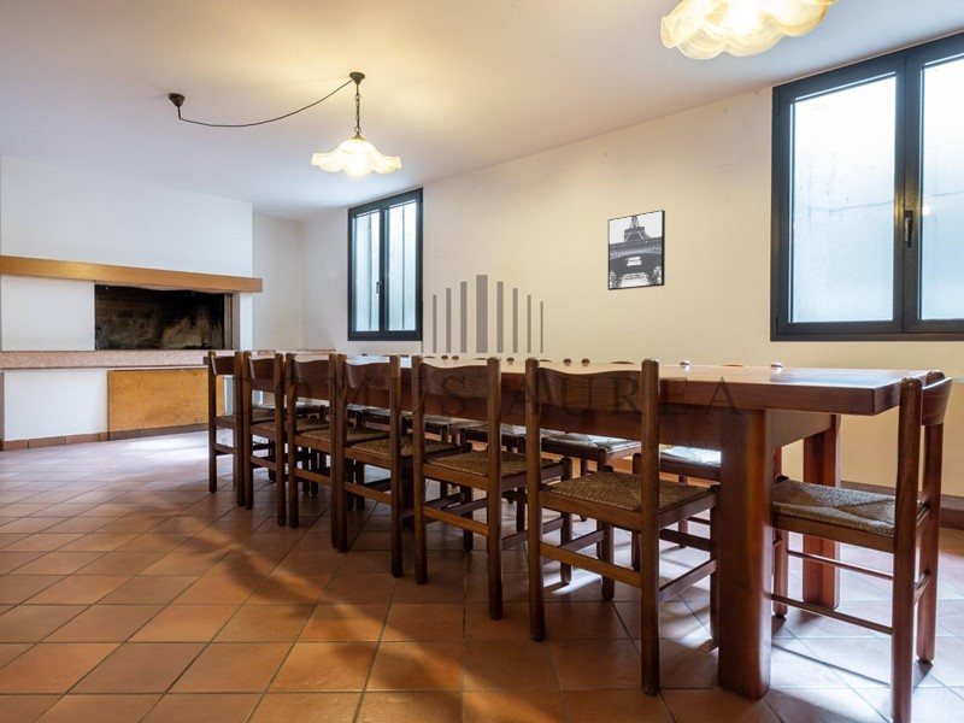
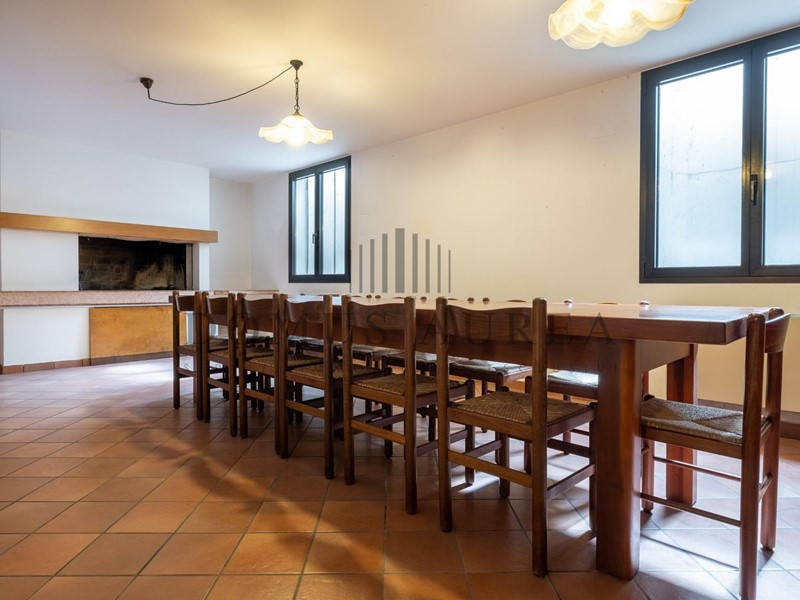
- wall art (635, 251)
